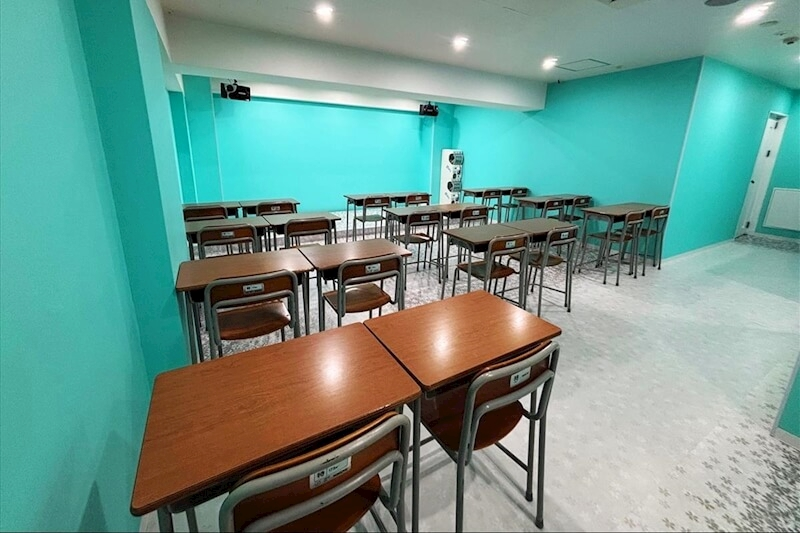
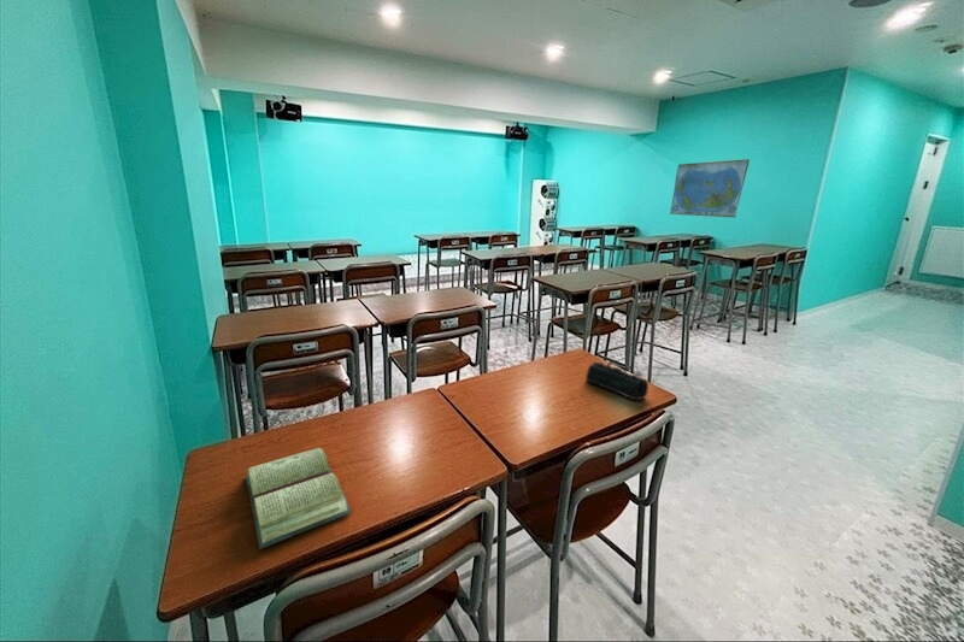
+ diary (294, 484)
+ world map (705, 189)
+ pencil case (616, 375)
